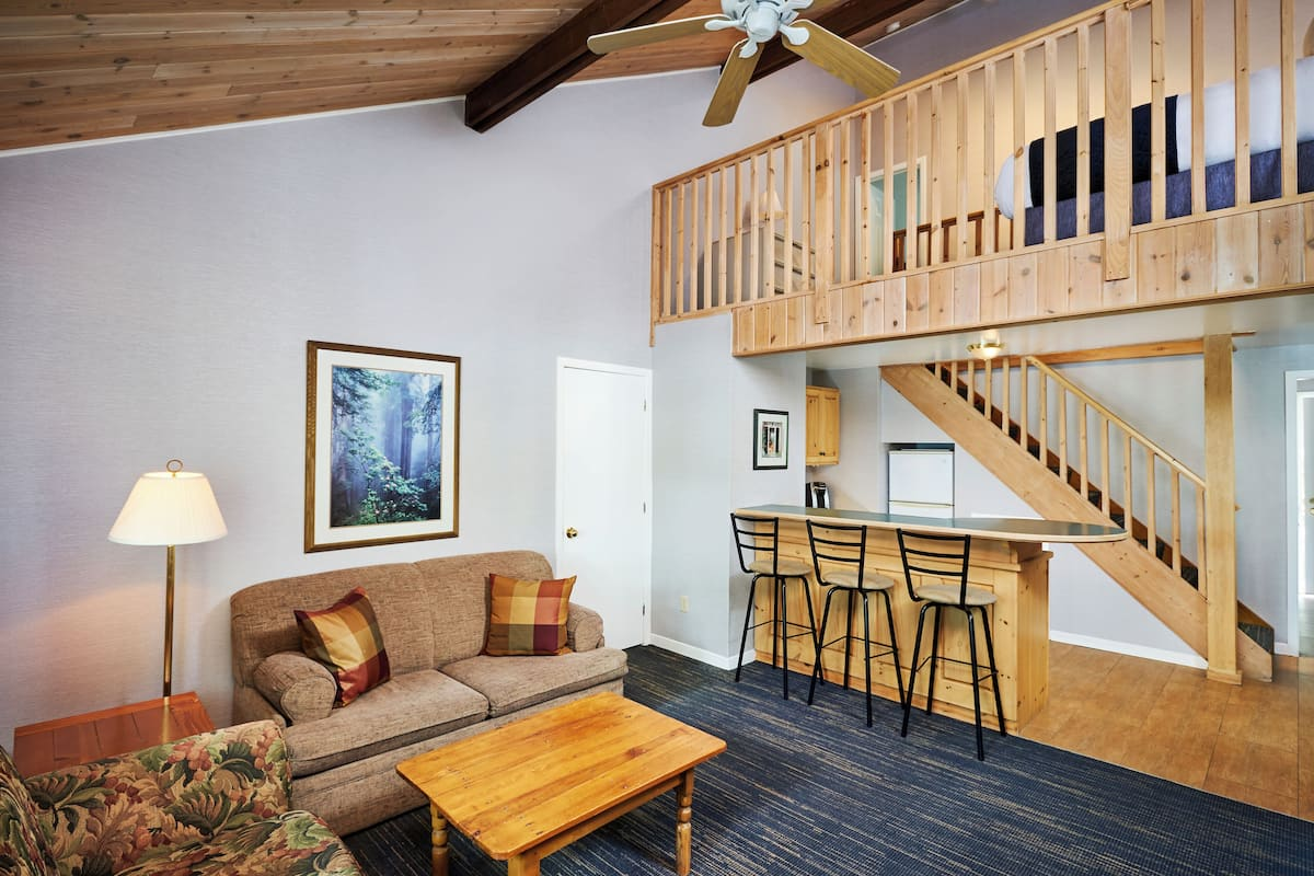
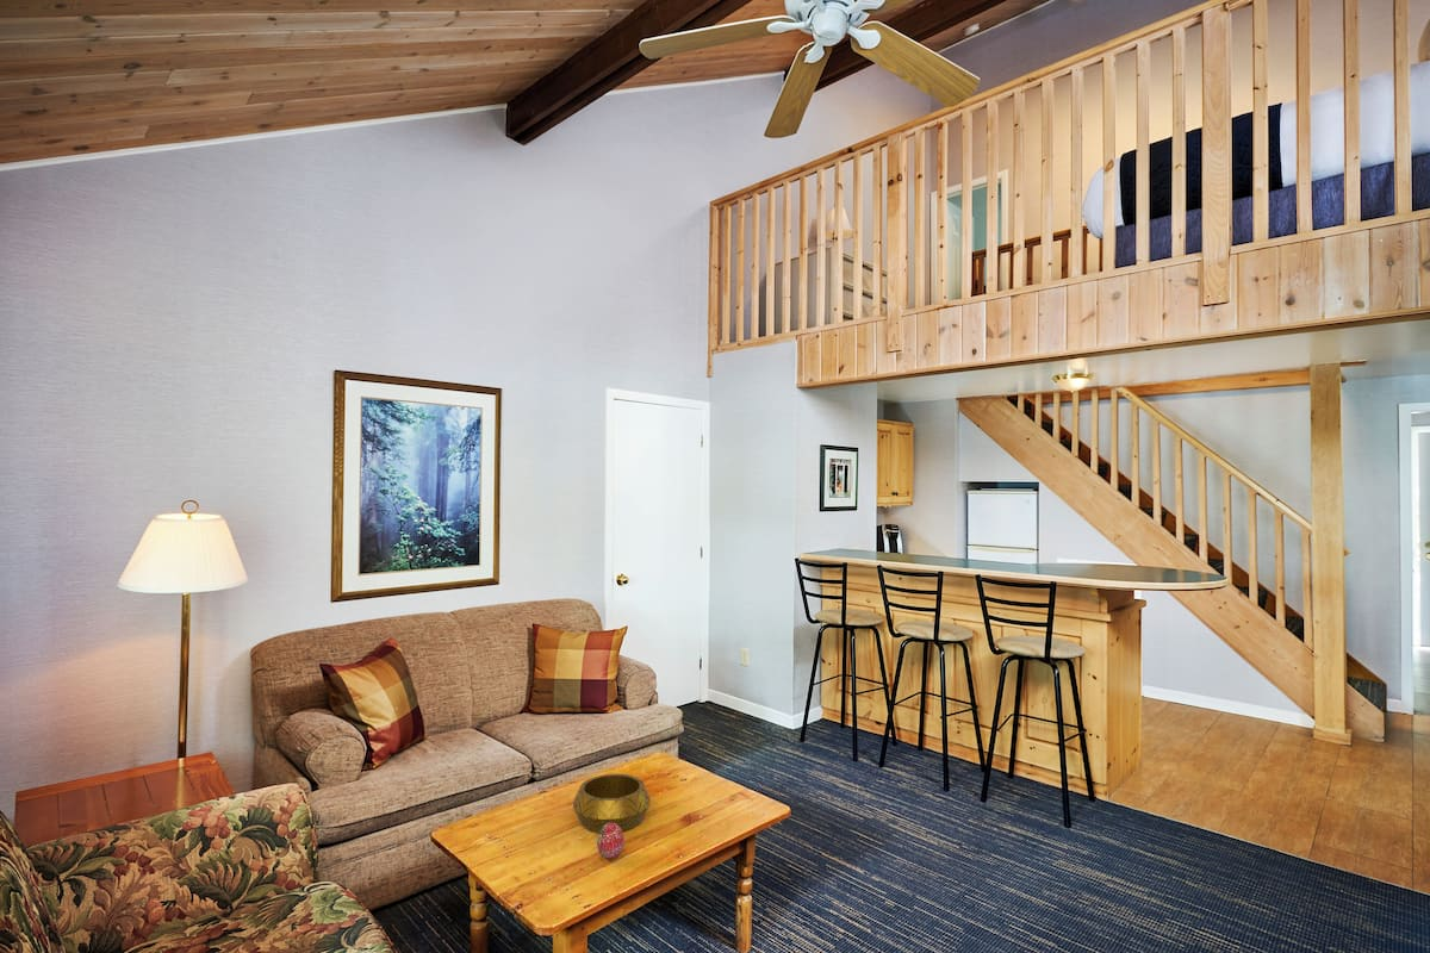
+ decorative egg (610, 840)
+ decorative bowl (611, 802)
